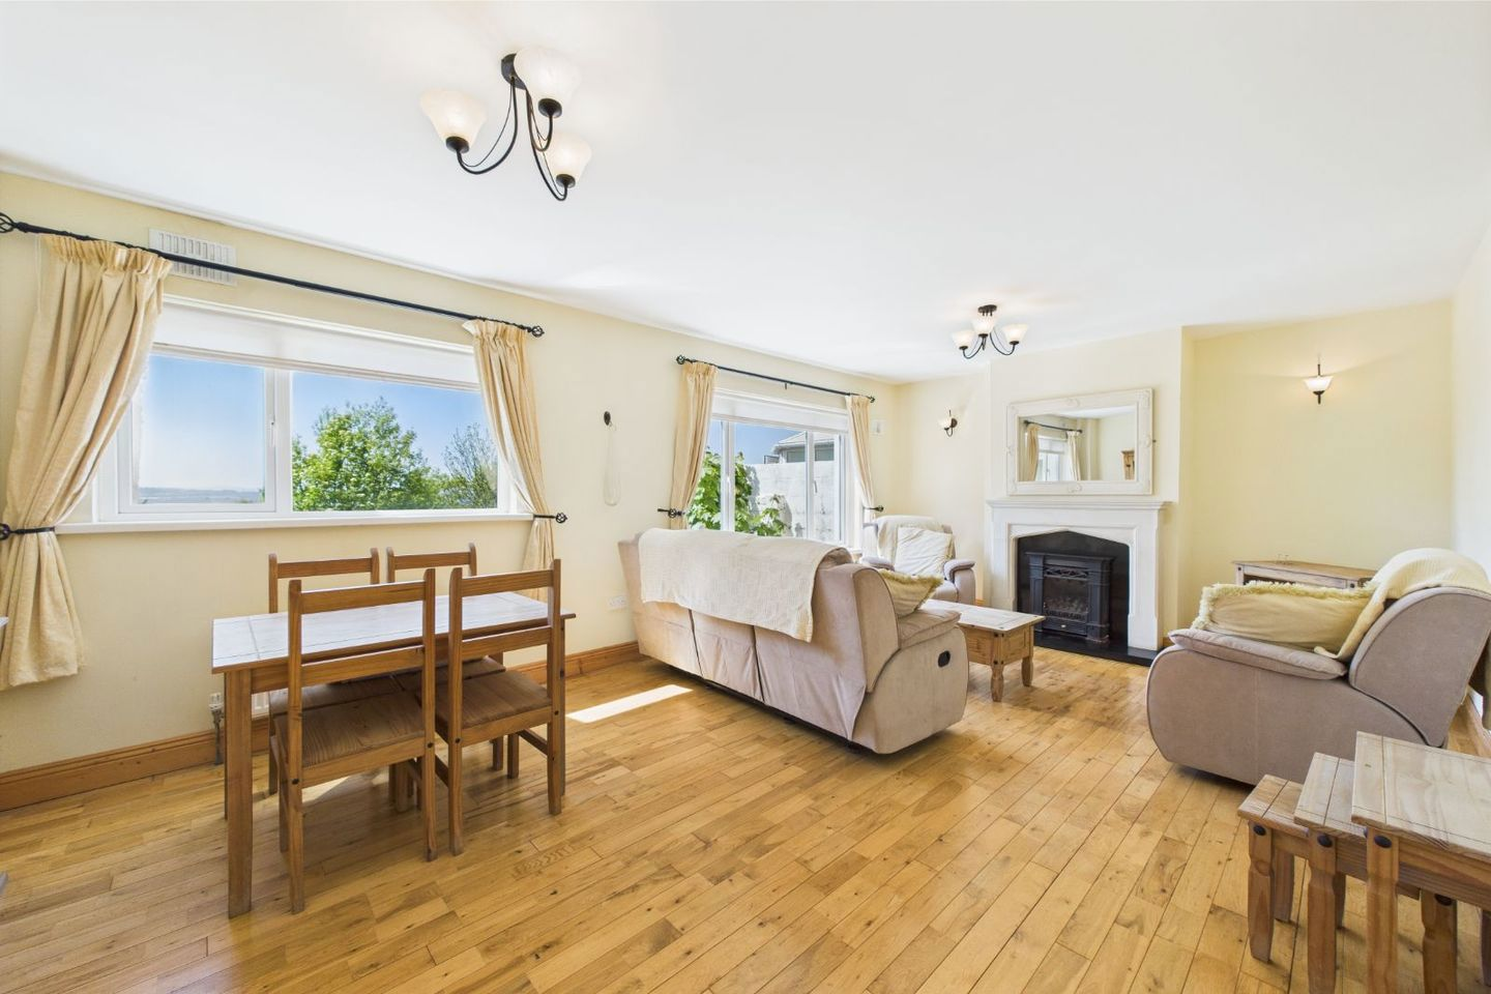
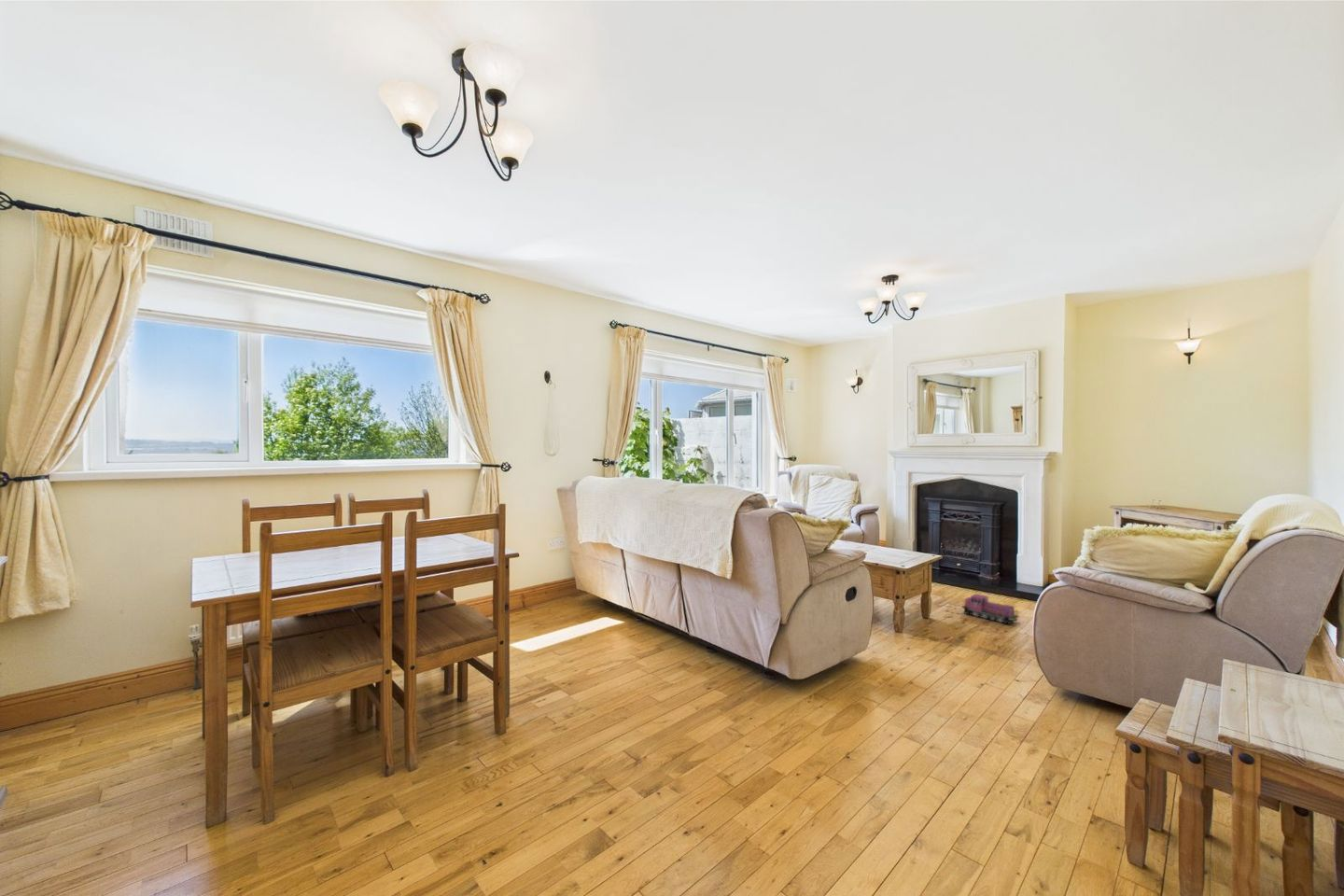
+ toy train (988, 608)
